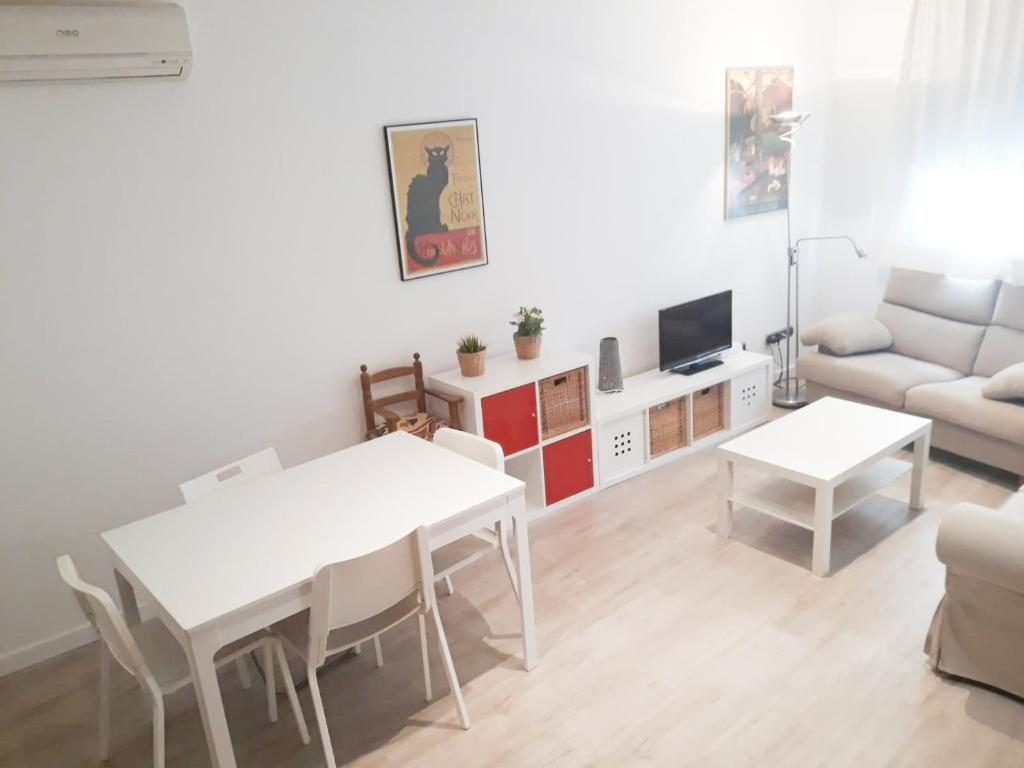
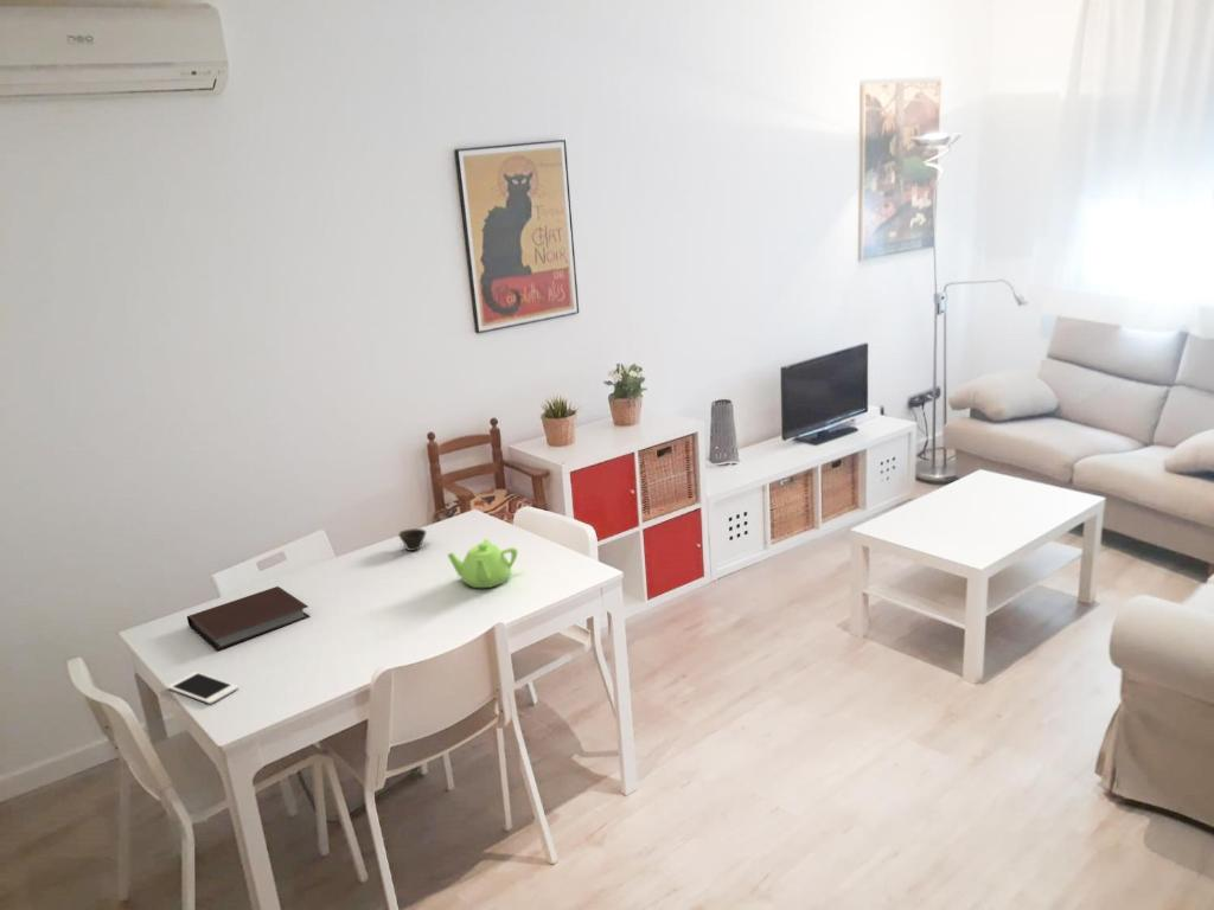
+ cell phone (203, 687)
+ teapot (483, 562)
+ notebook (248, 615)
+ cup (411, 539)
